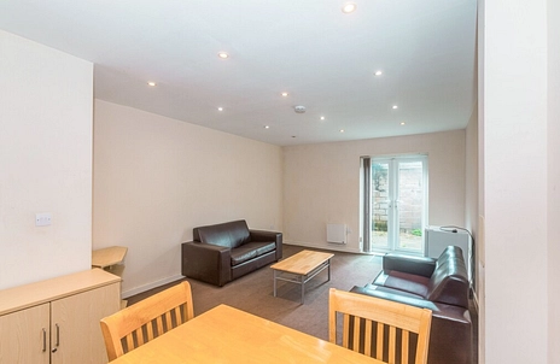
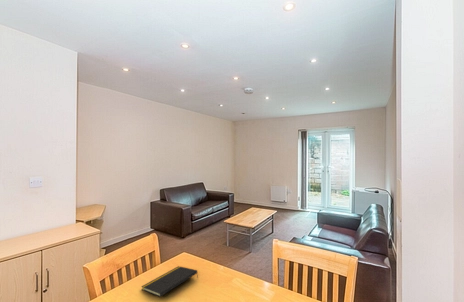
+ notepad (170, 279)
